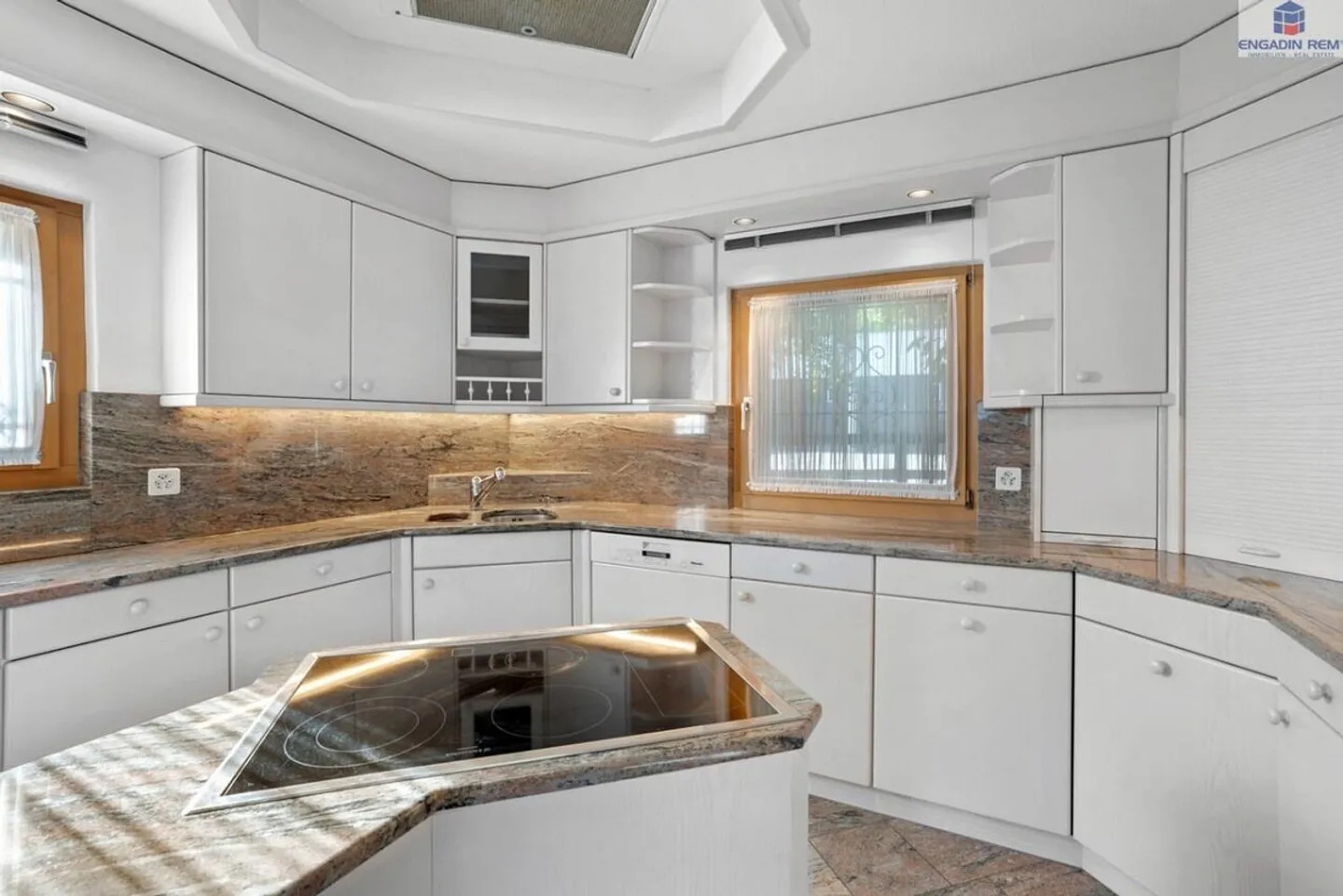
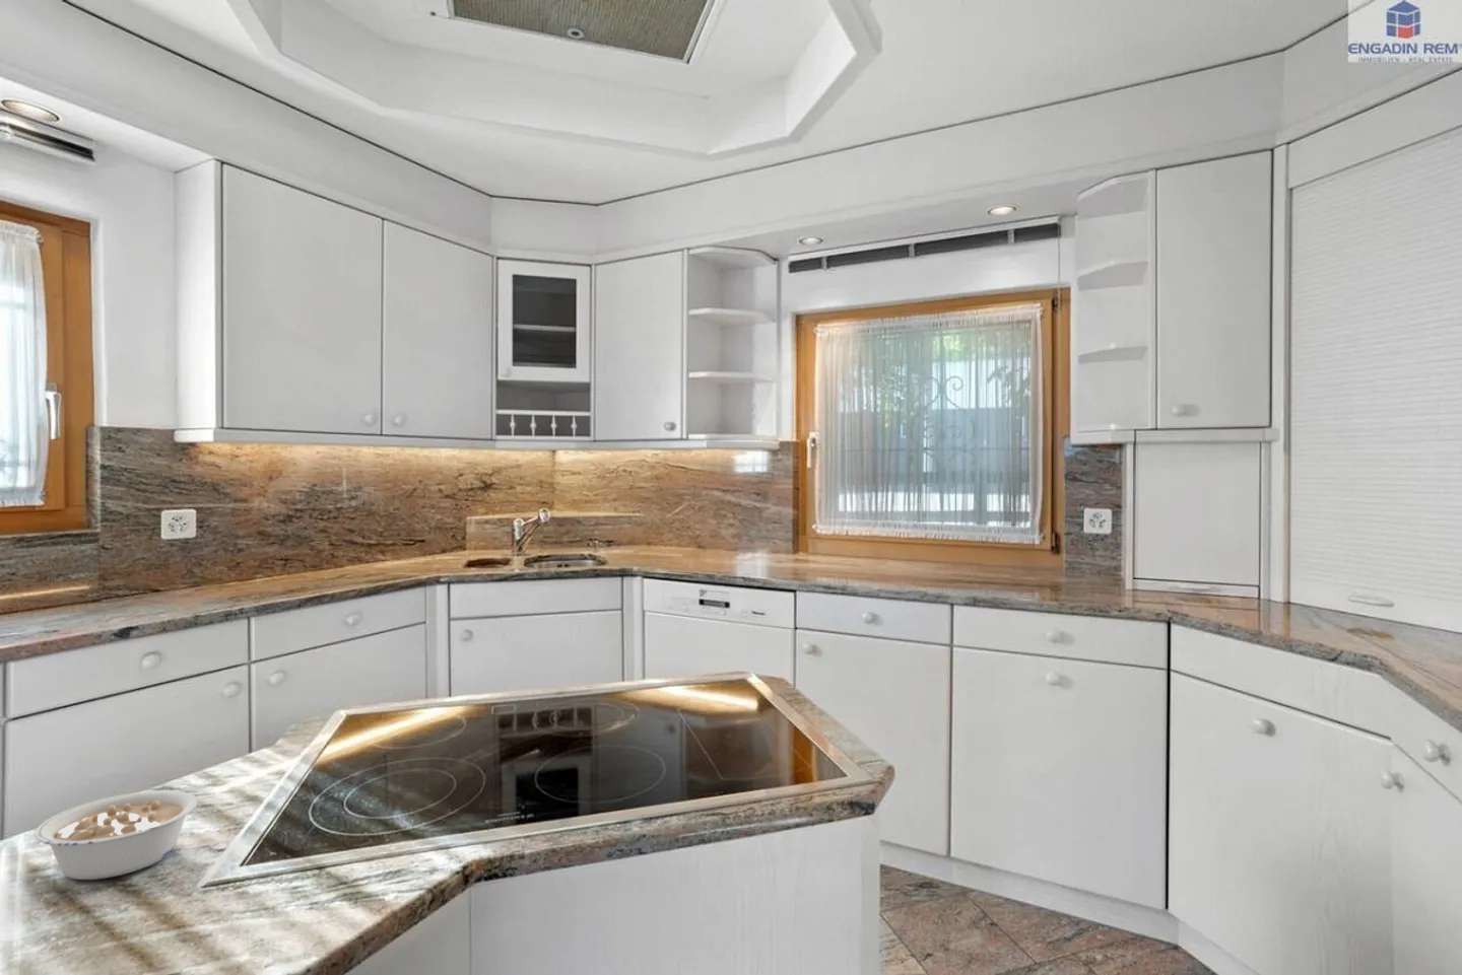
+ legume (126, 832)
